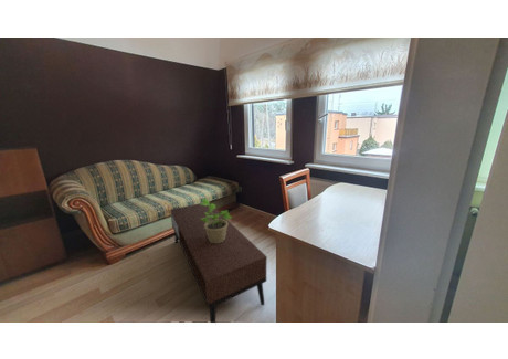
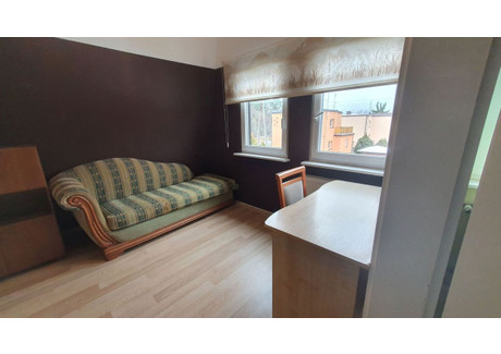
- potted plant (216, 220)
- coffee table (209, 247)
